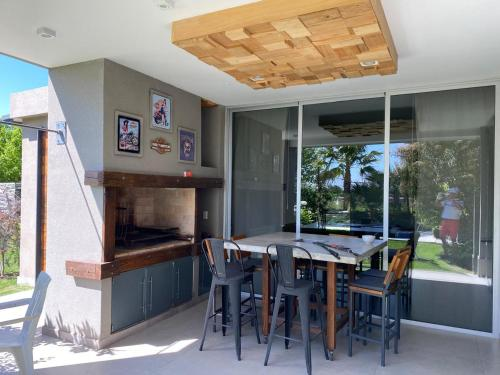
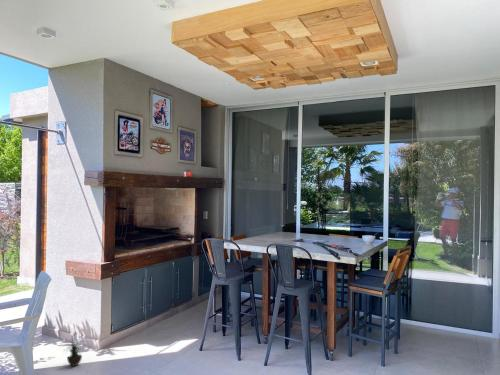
+ potted plant (74, 345)
